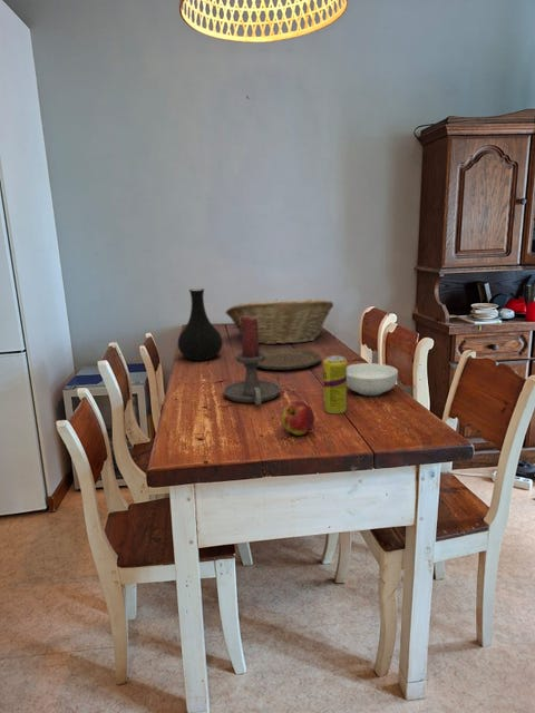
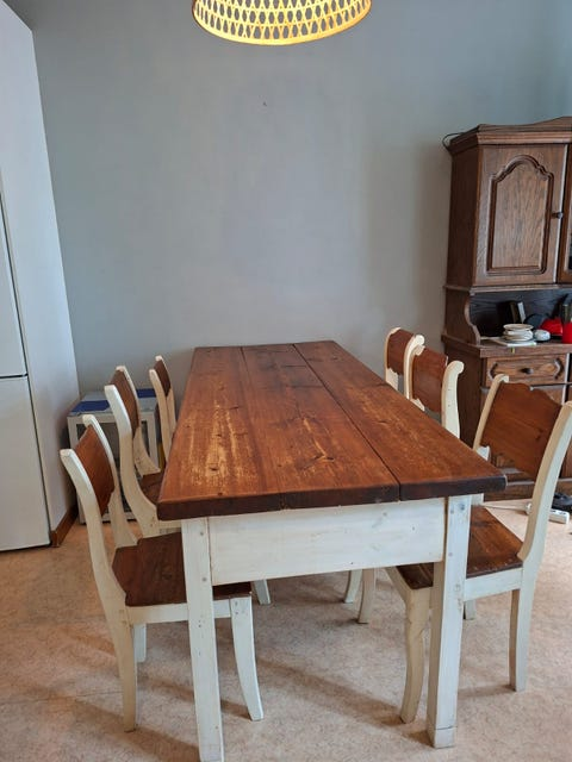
- cereal bowl (369, 380)
- fruit basket (280, 316)
- apple (298, 418)
- plate (284, 359)
- vase (198, 323)
- candle holder (252, 358)
- beverage can (334, 384)
